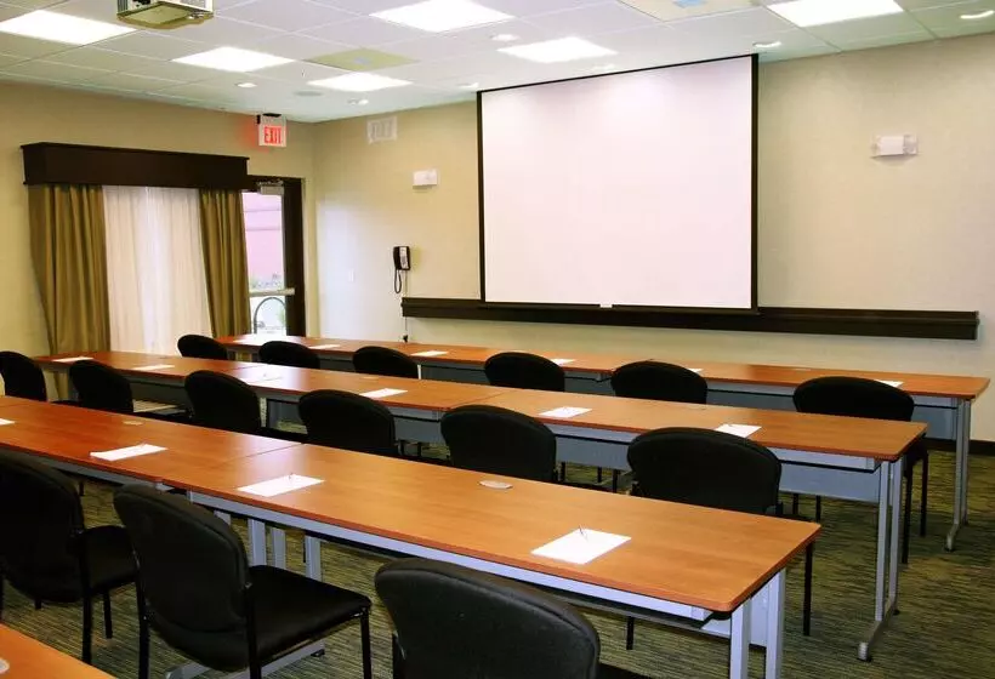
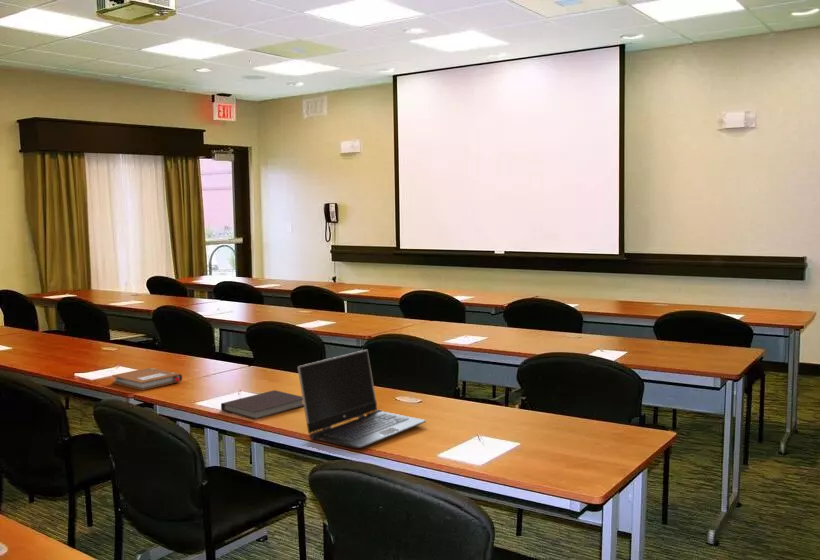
+ laptop computer (363, 396)
+ notebook (264, 404)
+ notebook (148, 378)
